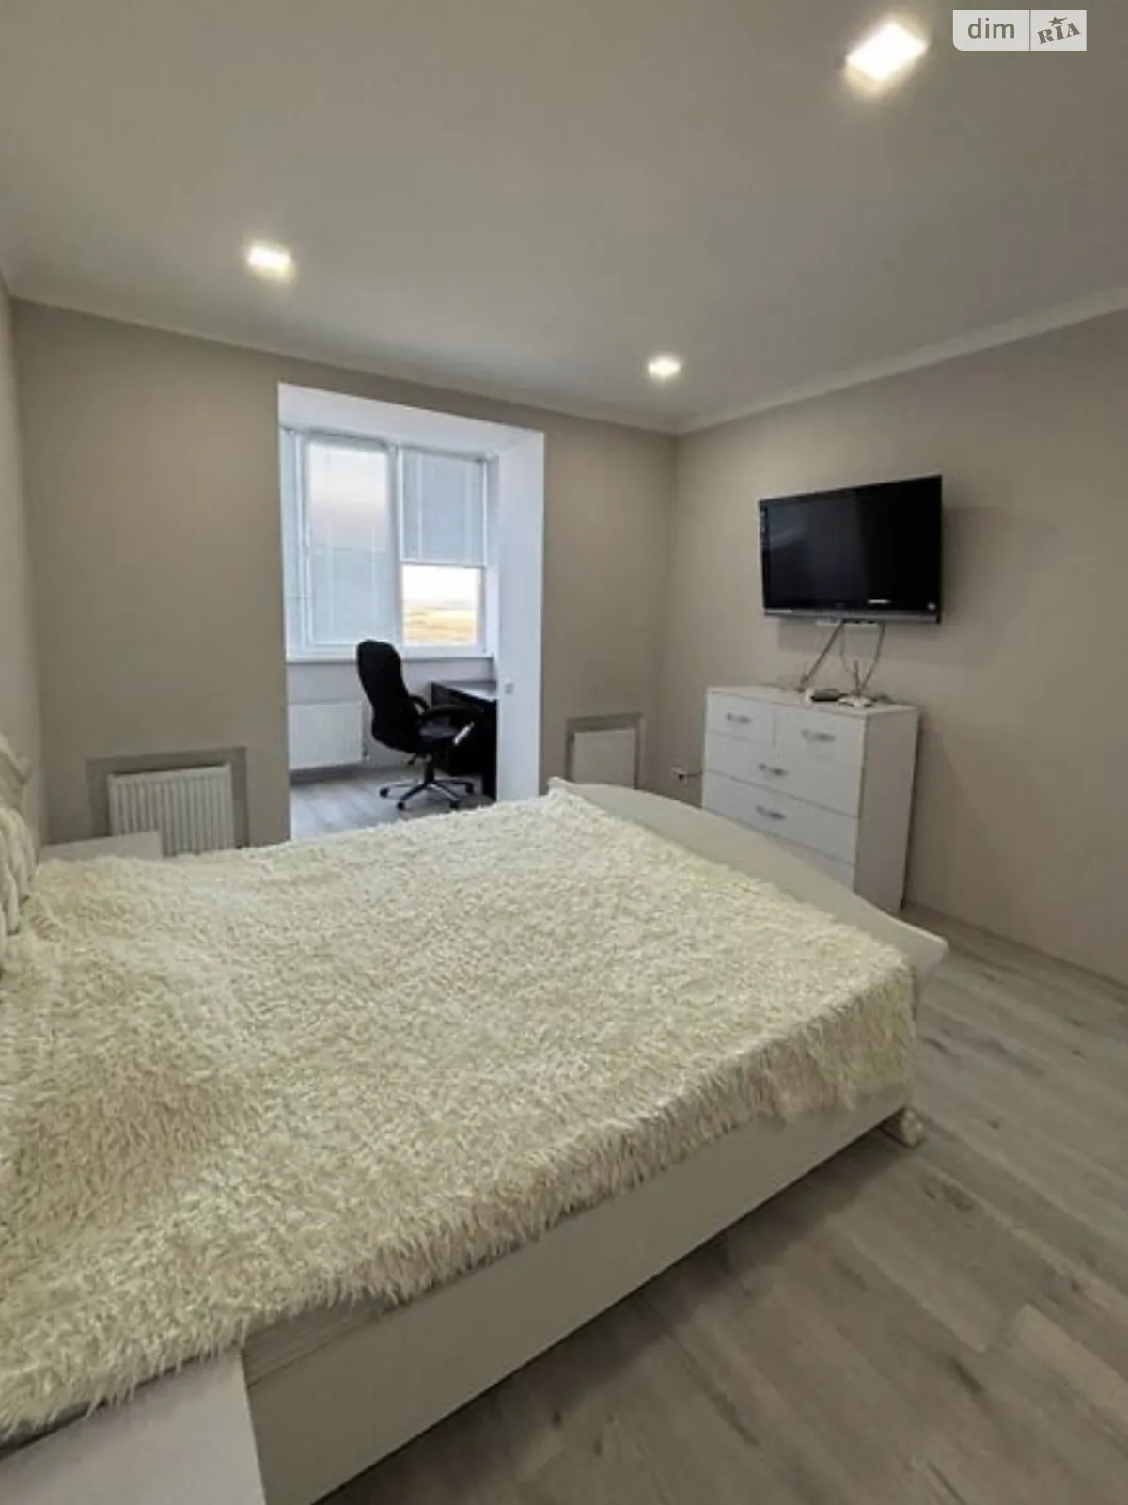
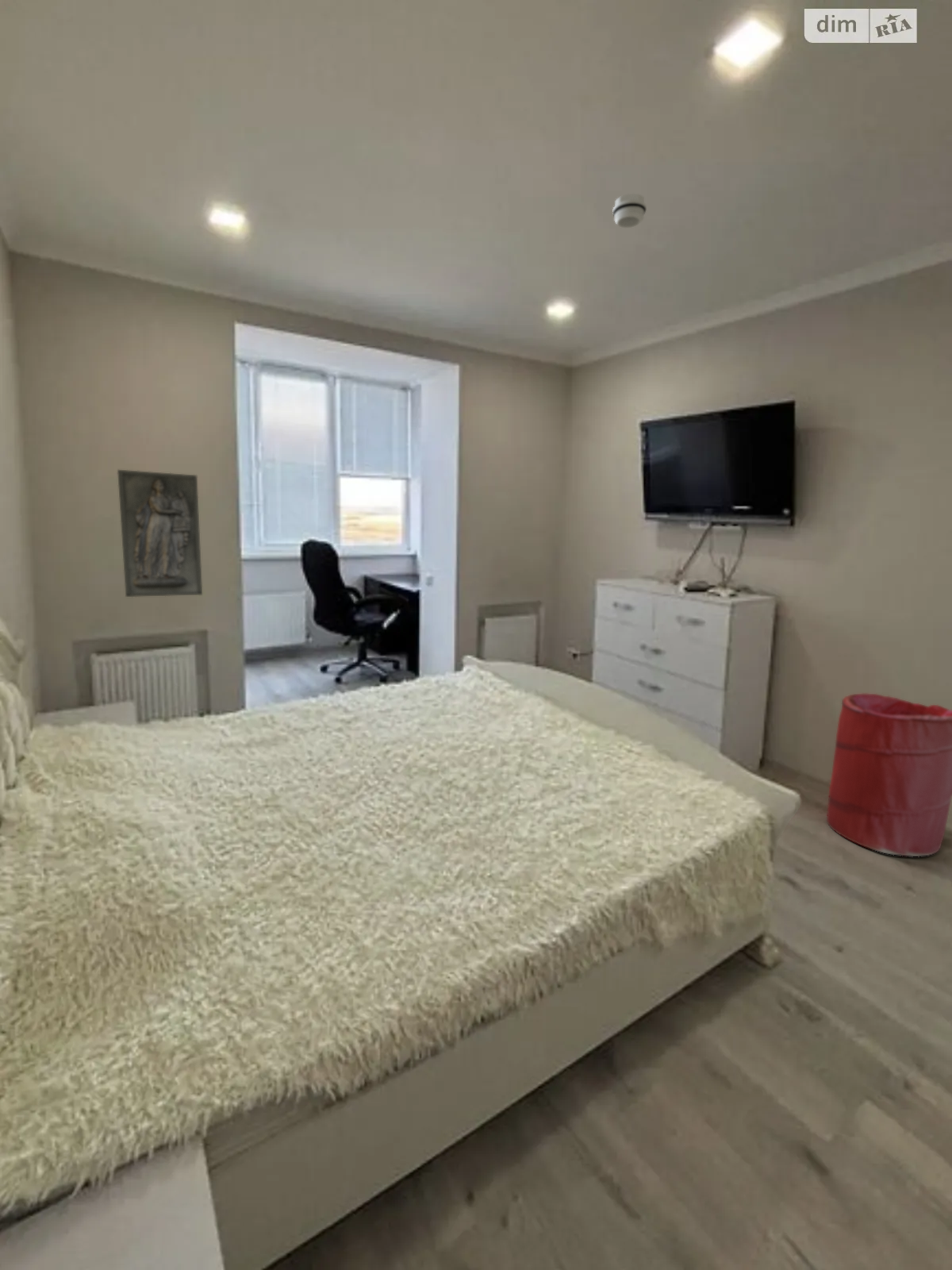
+ relief panel (162, 535)
+ smoke detector (629, 211)
+ laundry hamper (892, 767)
